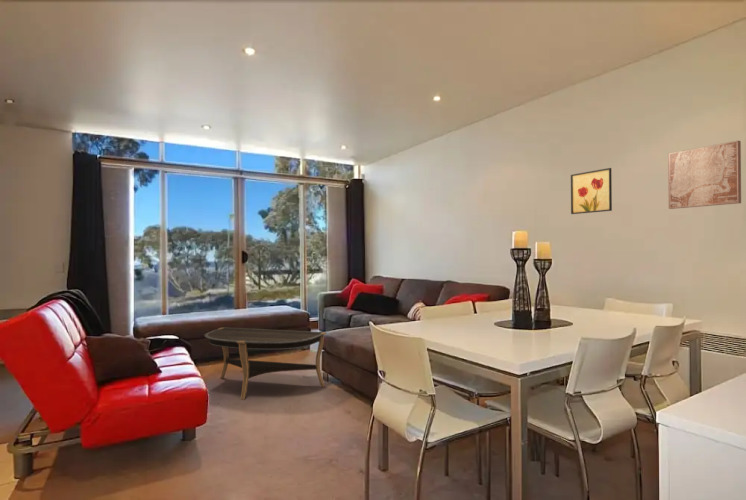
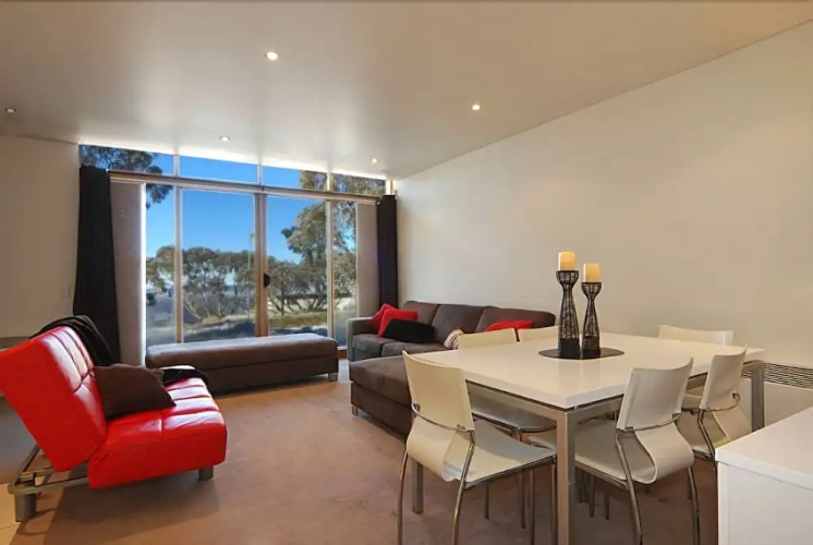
- coffee table (258, 362)
- wall art (590, 192)
- wall art (702, 176)
